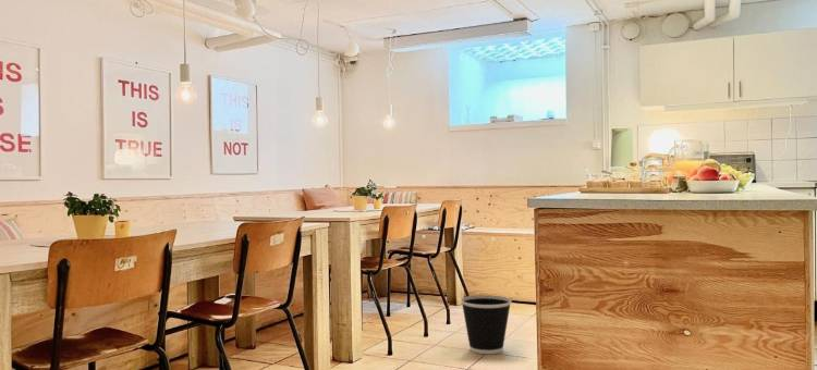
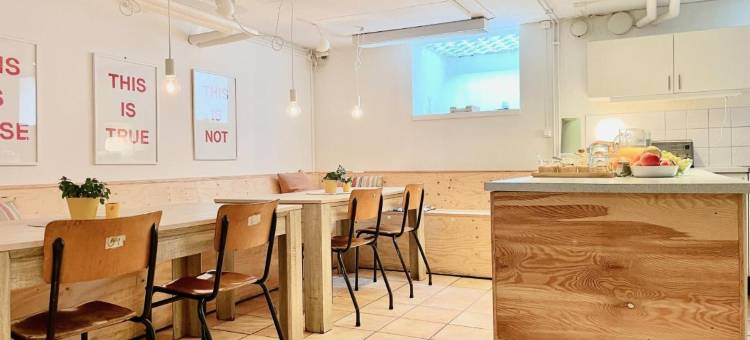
- wastebasket (486, 324)
